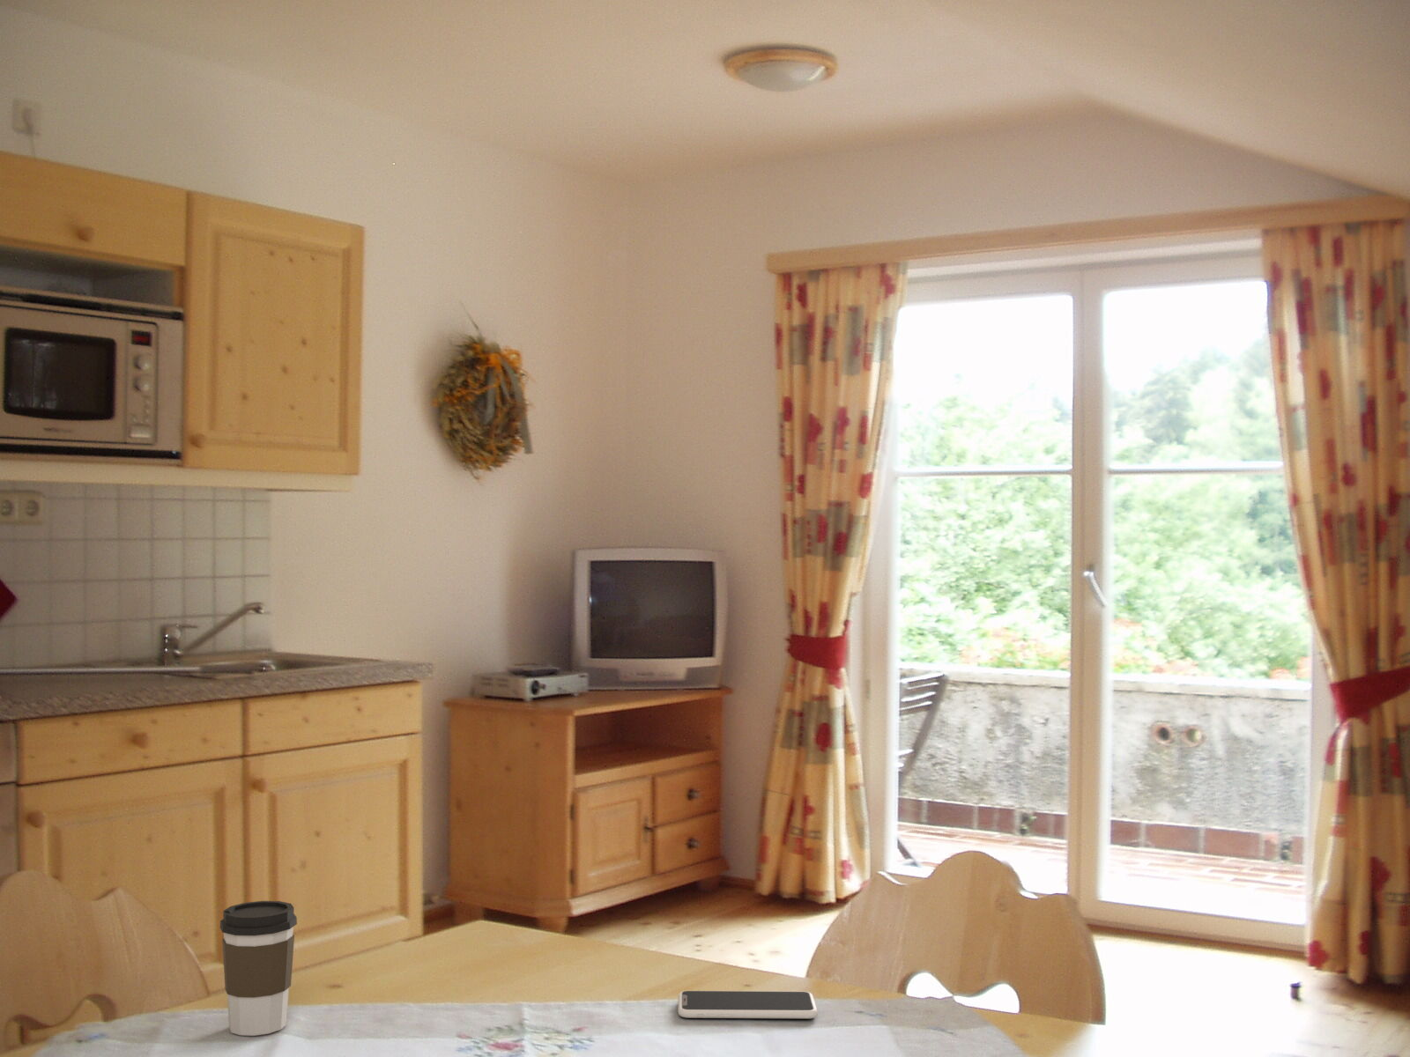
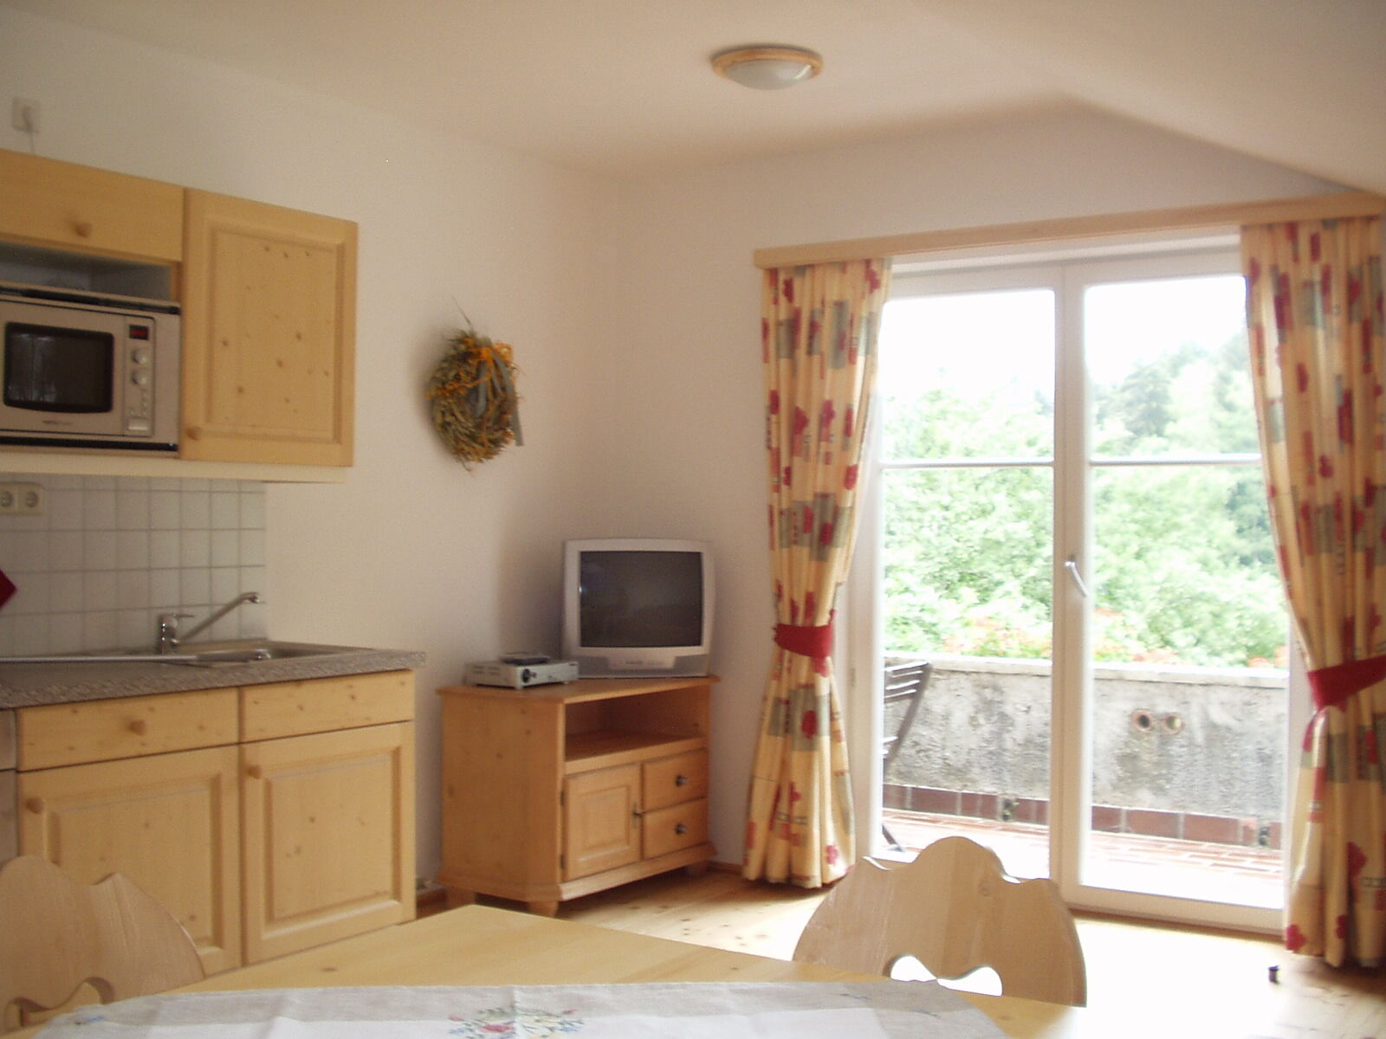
- smartphone (746, 1004)
- coffee cup (259, 967)
